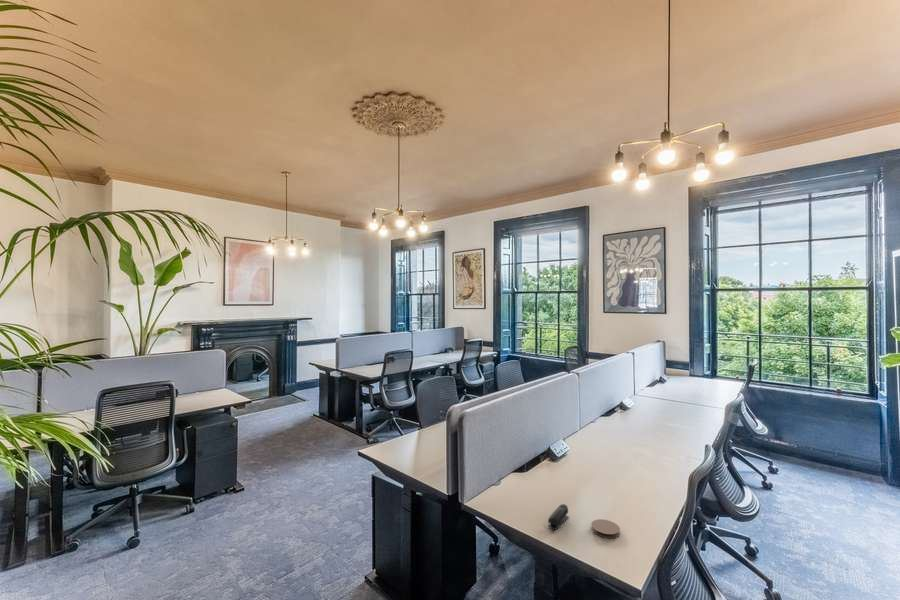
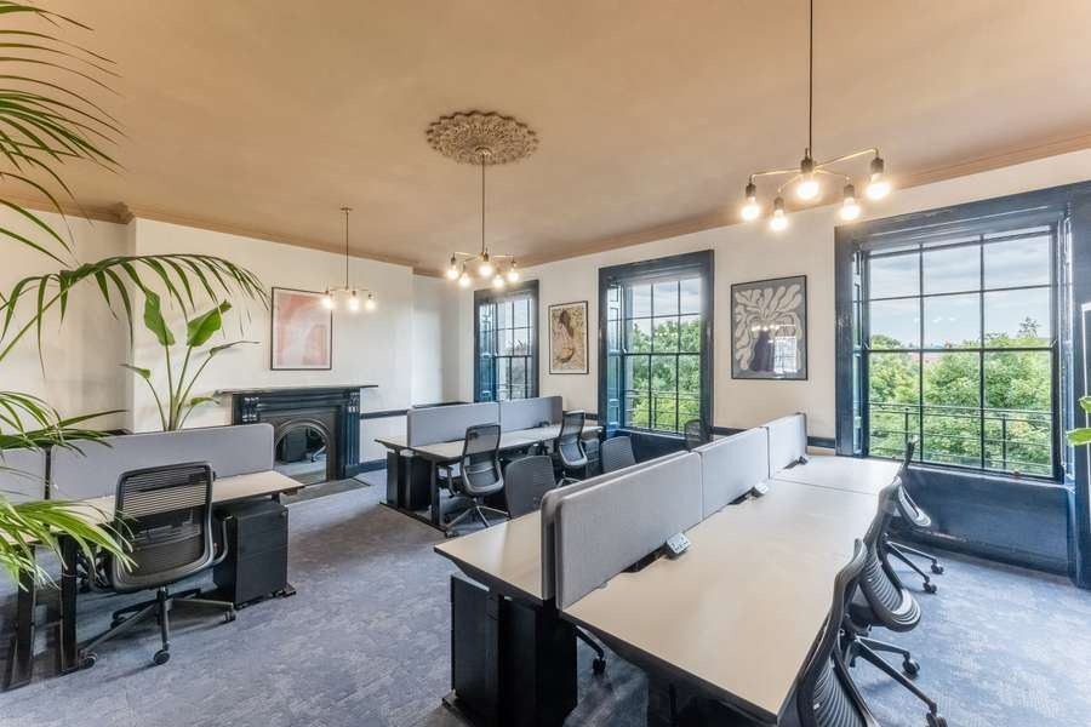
- stapler (558, 516)
- coaster (605, 528)
